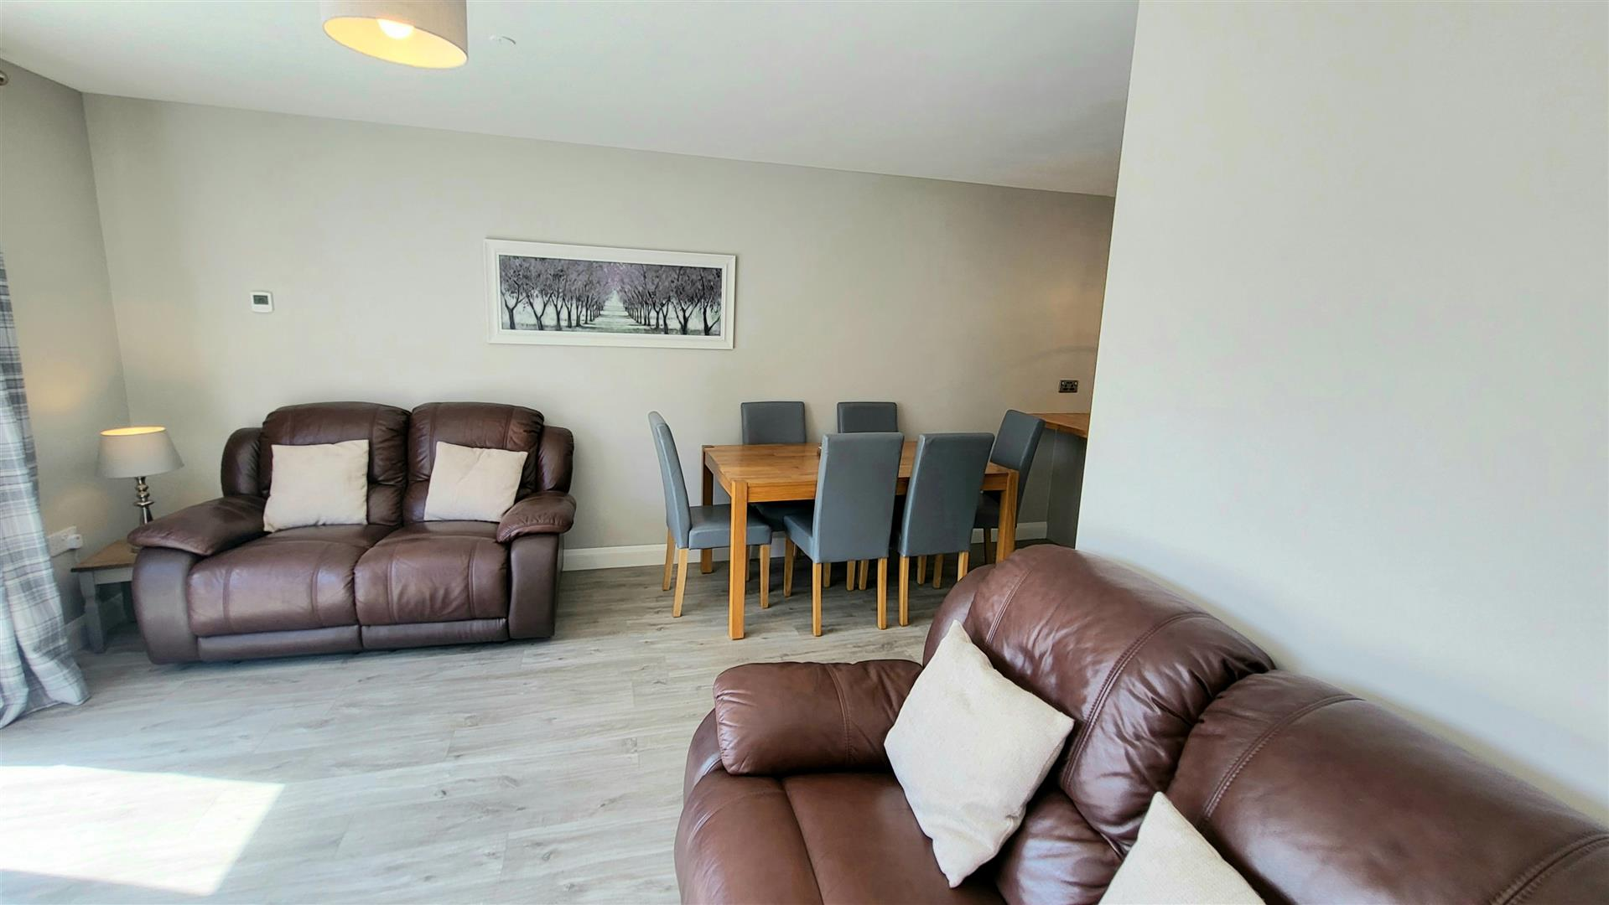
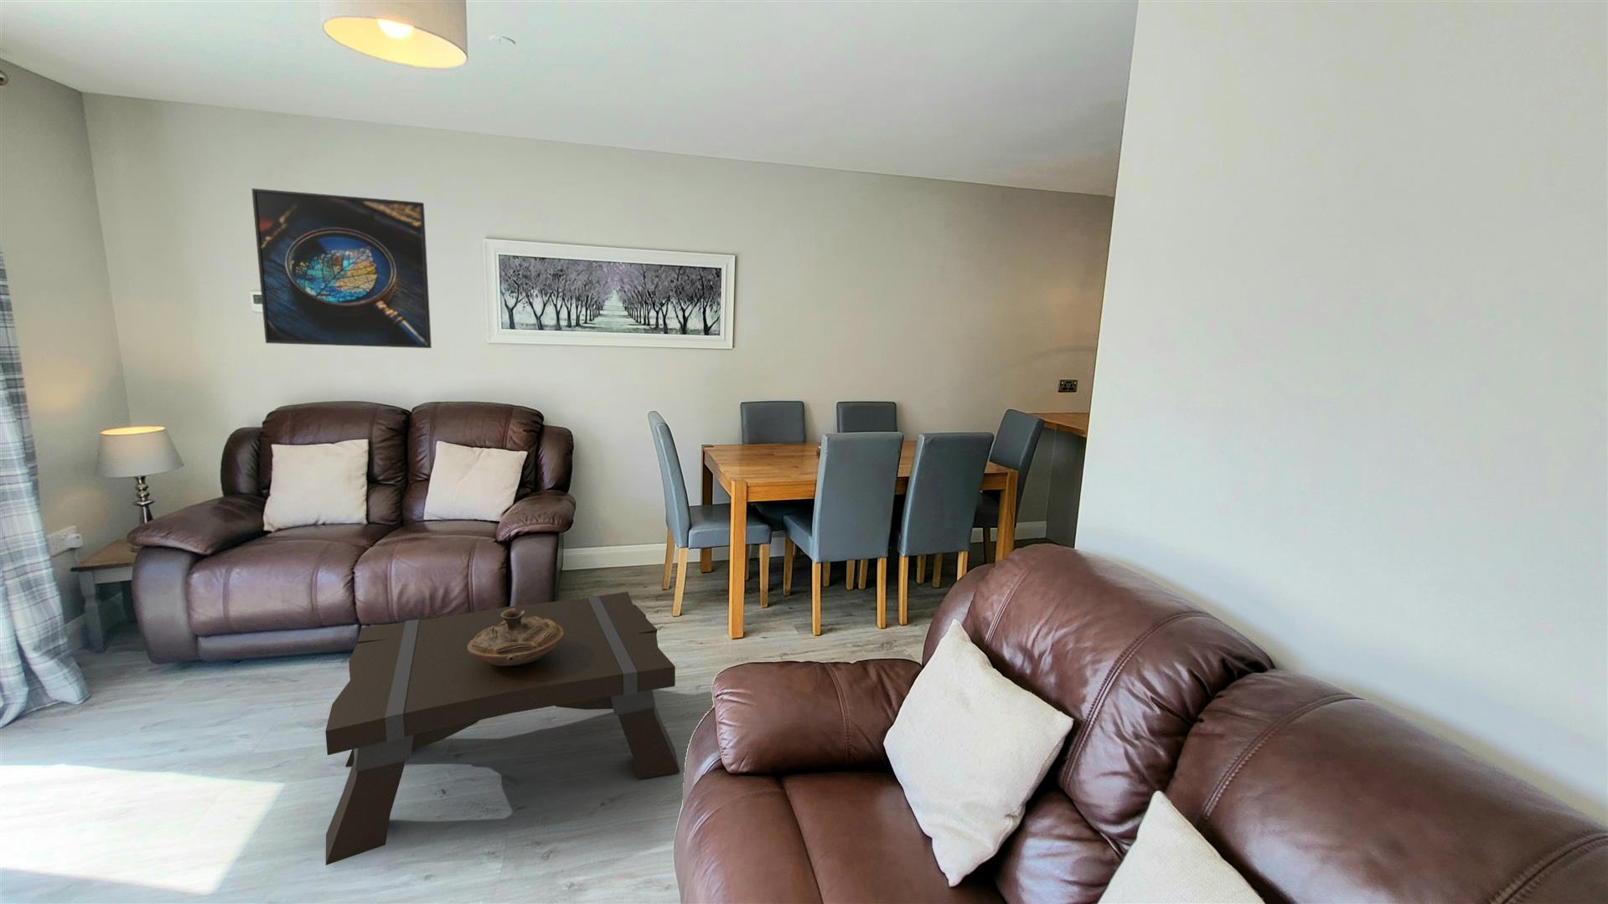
+ coffee table (514, 701)
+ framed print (346, 272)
+ decorative bowl (516, 632)
